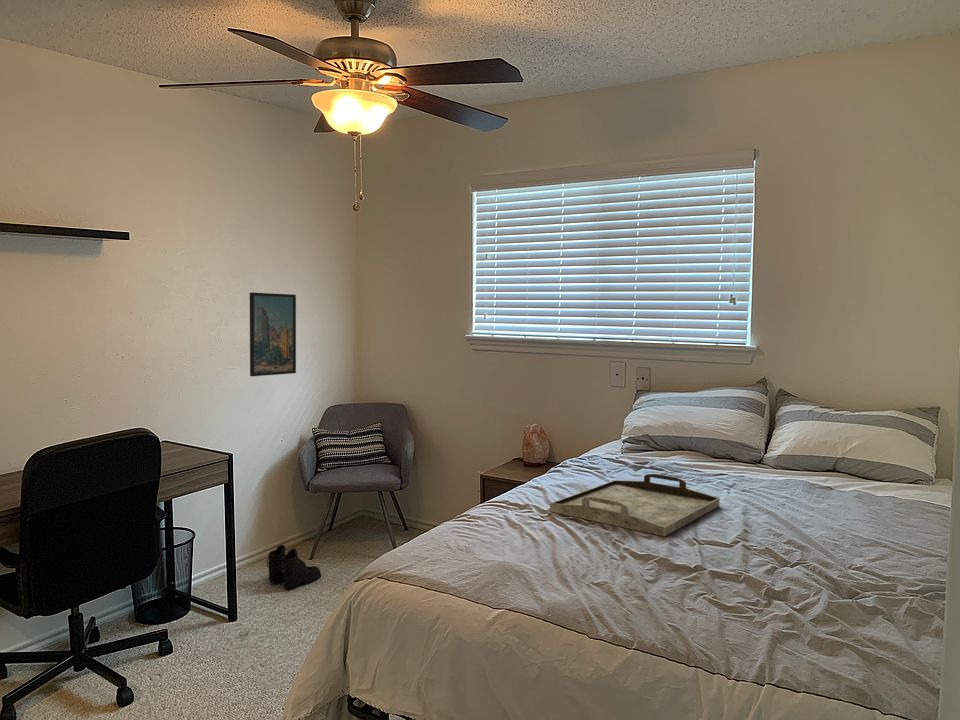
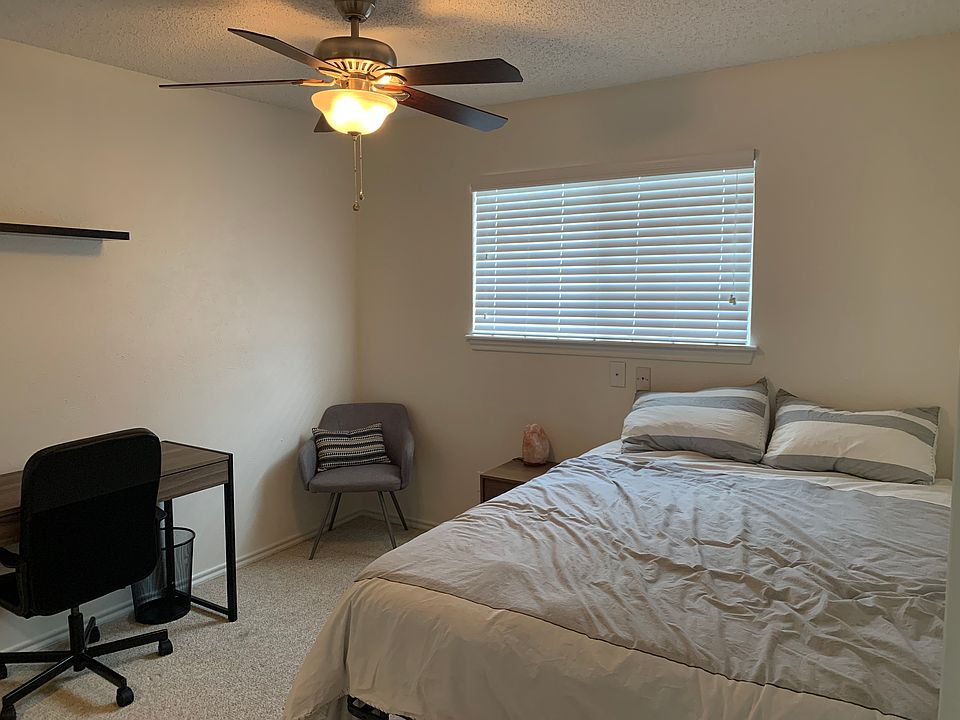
- serving tray (636, 497)
- boots (294, 562)
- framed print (273, 334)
